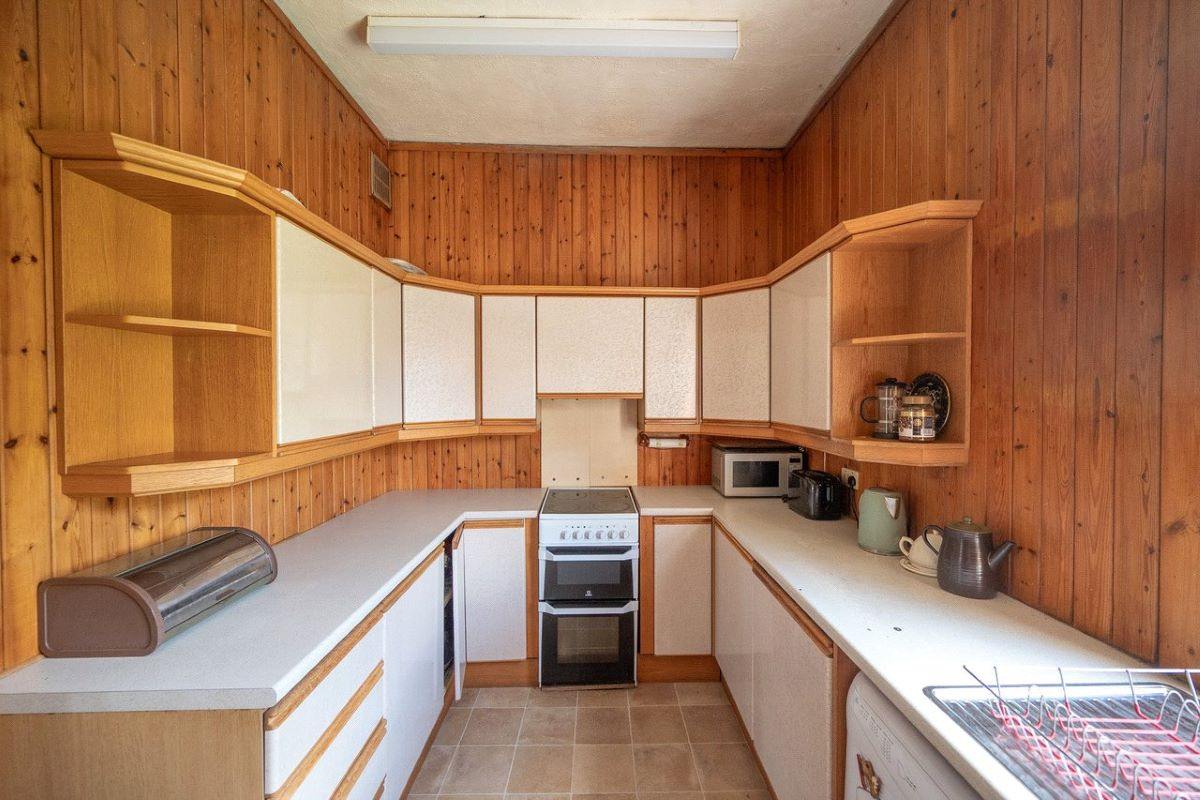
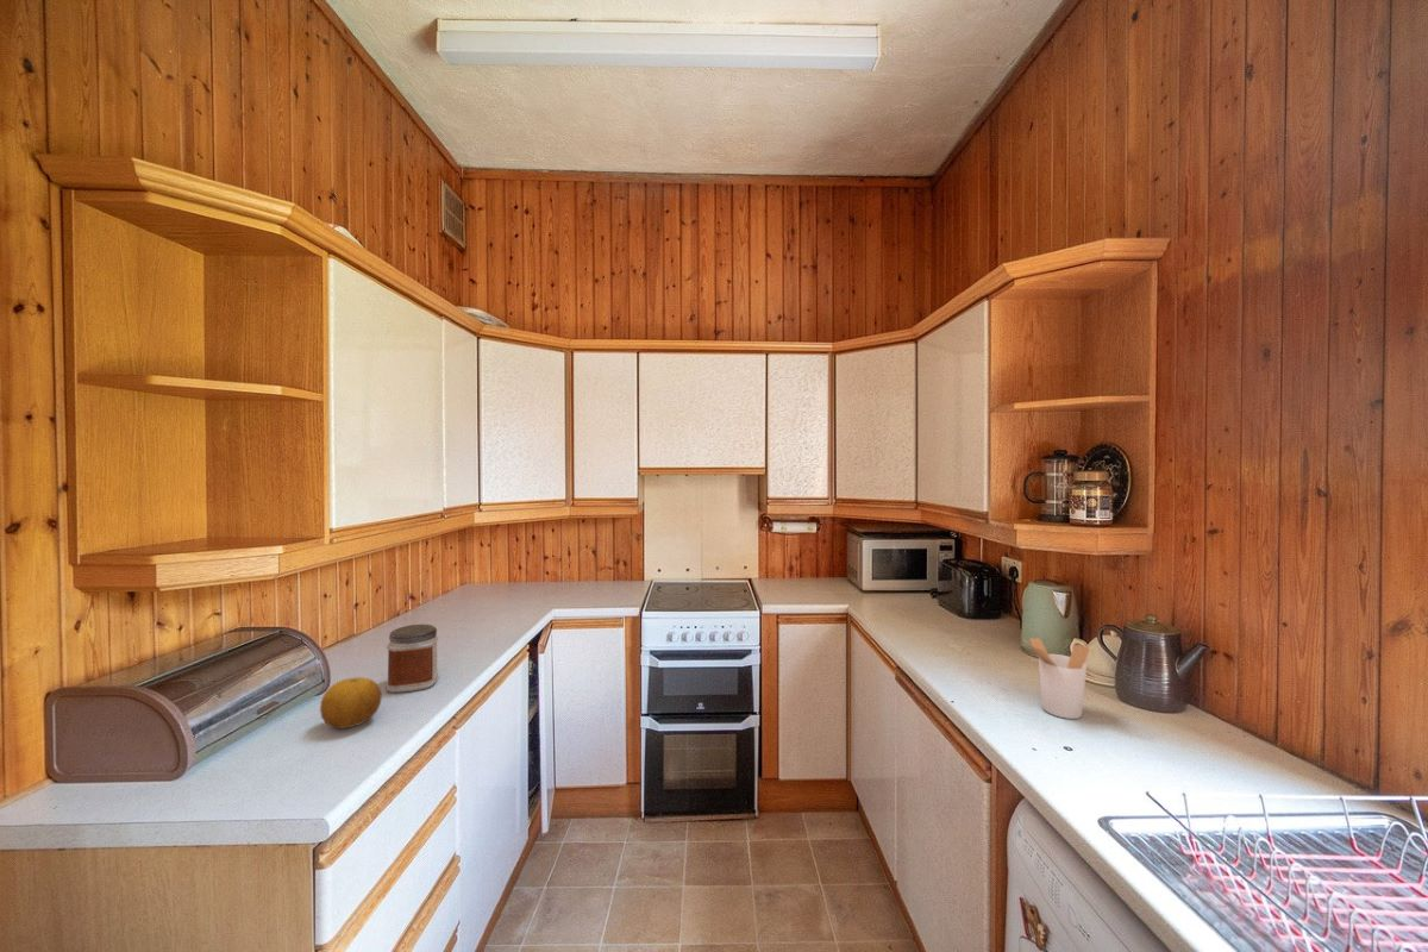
+ fruit (351, 702)
+ jar (413, 656)
+ utensil holder (1052, 675)
